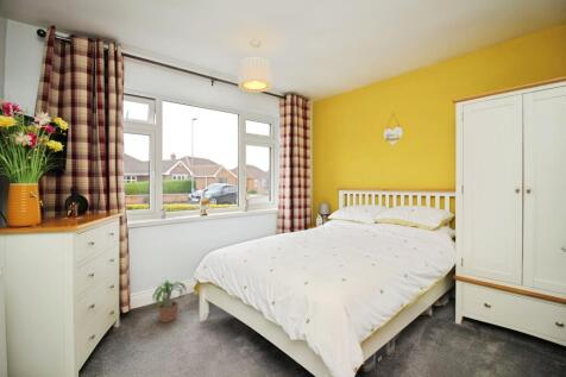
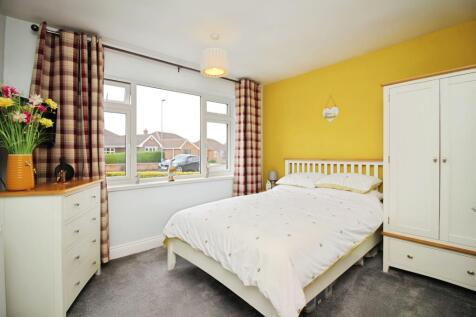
- potted plant (169, 299)
